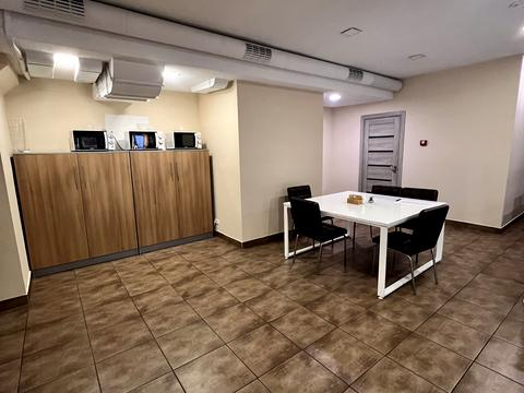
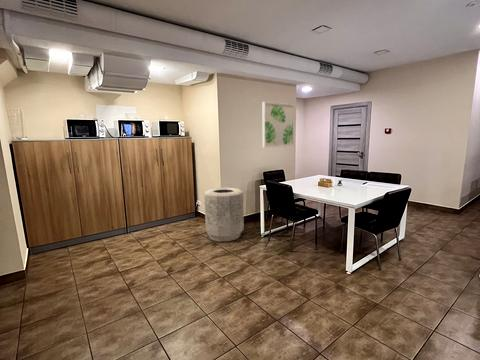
+ wall art (279, 125)
+ trash can (224, 213)
